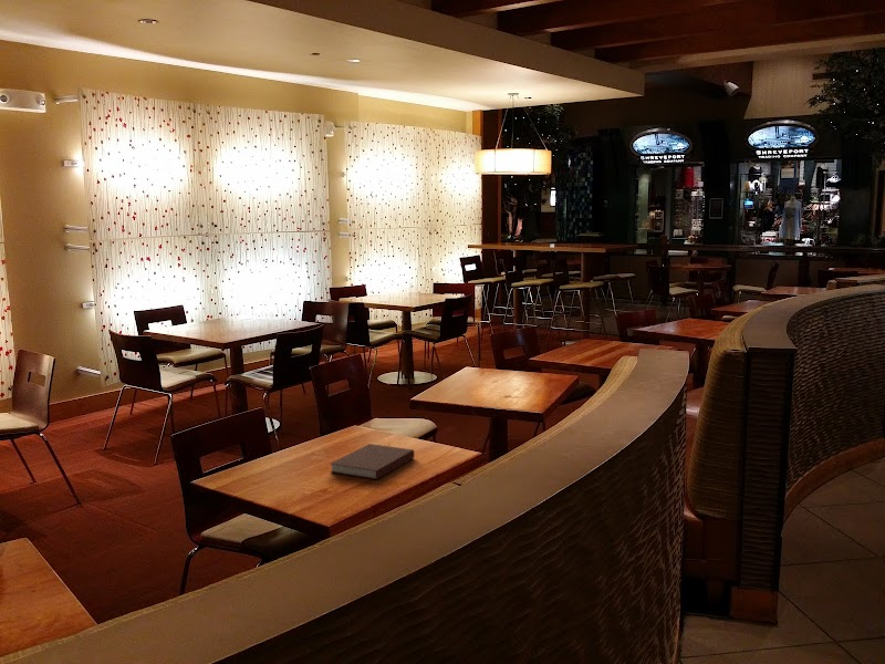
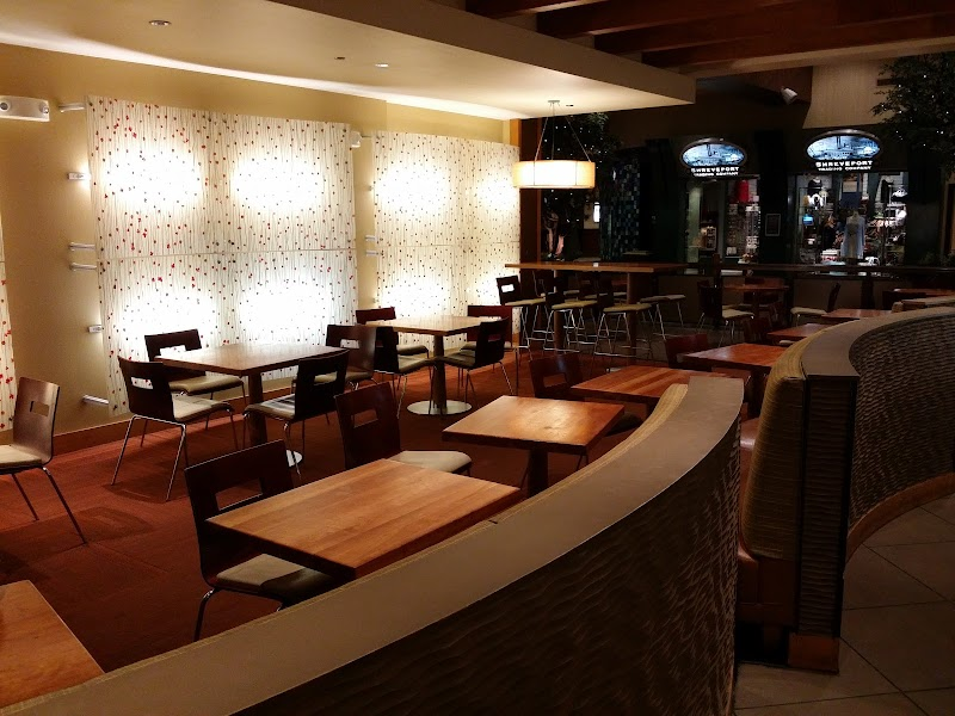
- notebook (373, 460)
